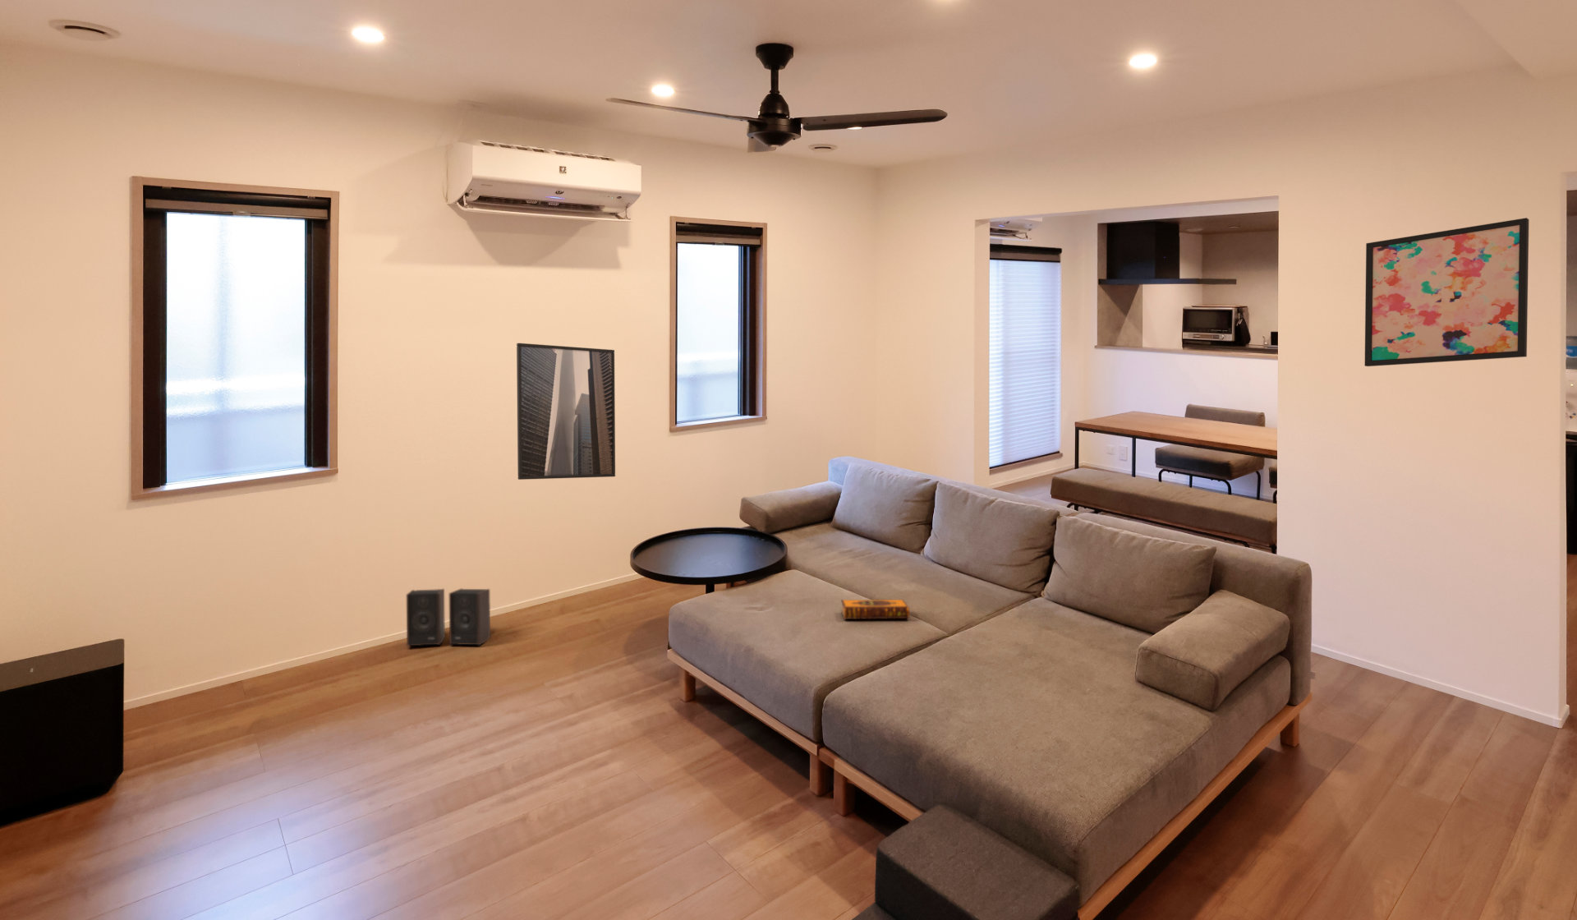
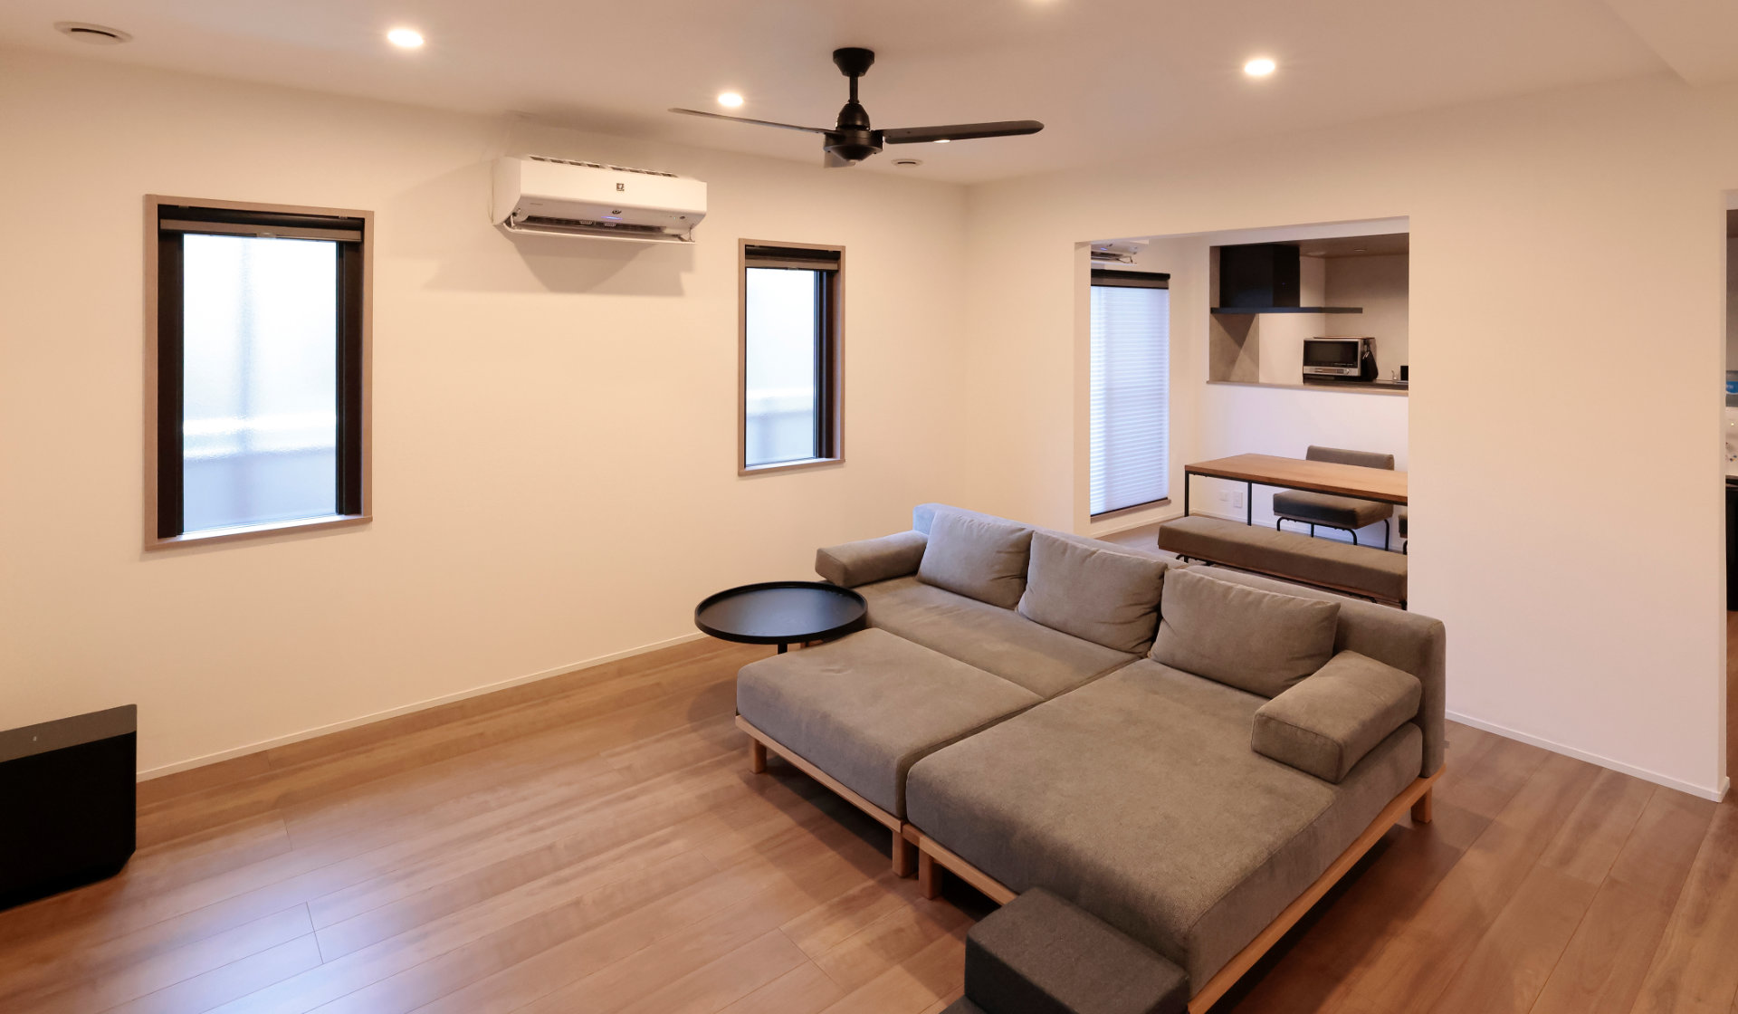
- speaker (449, 616)
- hardback book (874, 609)
- wall art (1441, 297)
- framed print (567, 412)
